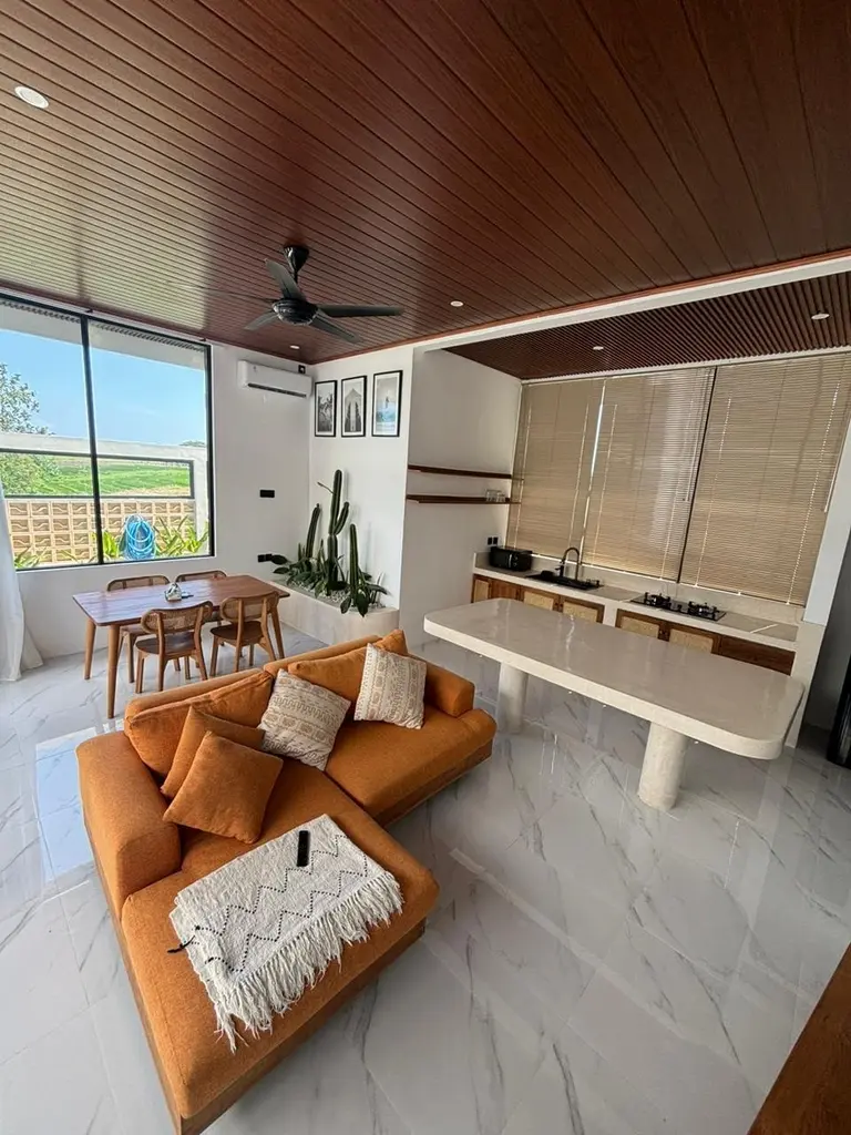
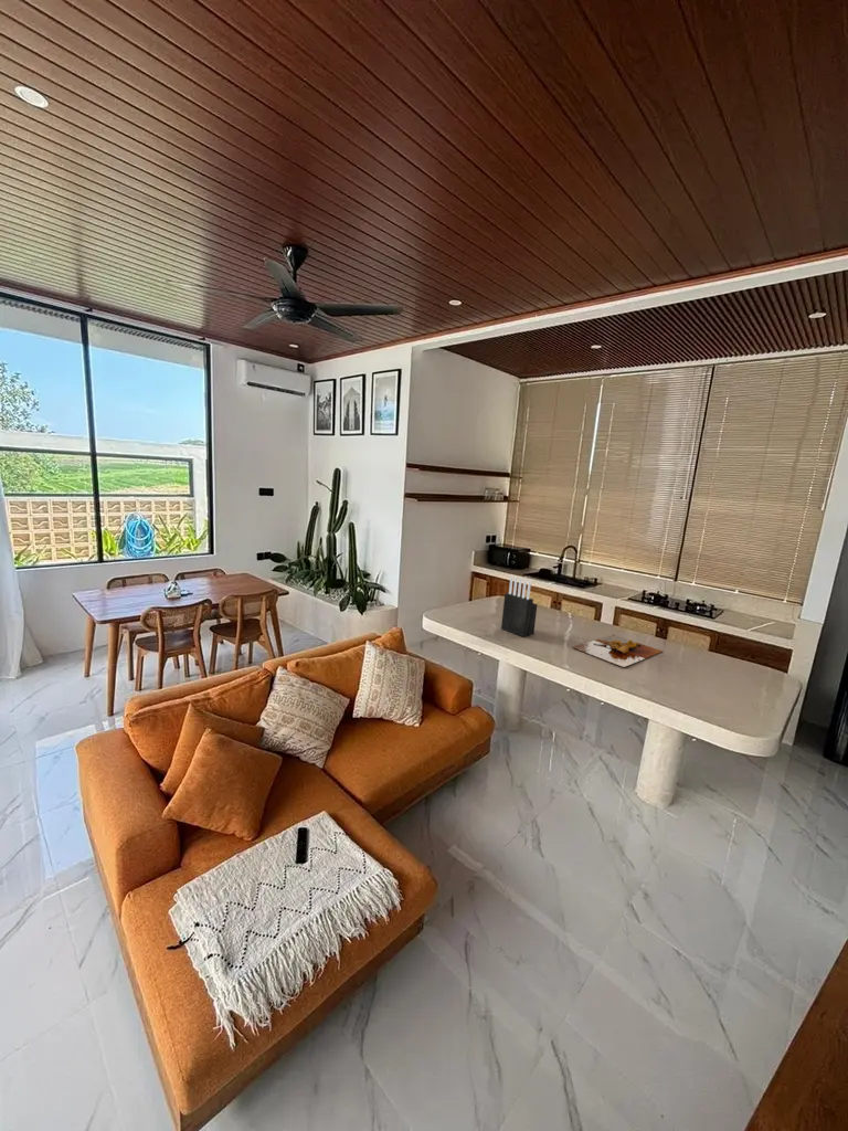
+ cutting board (618, 644)
+ knife block (521, 604)
